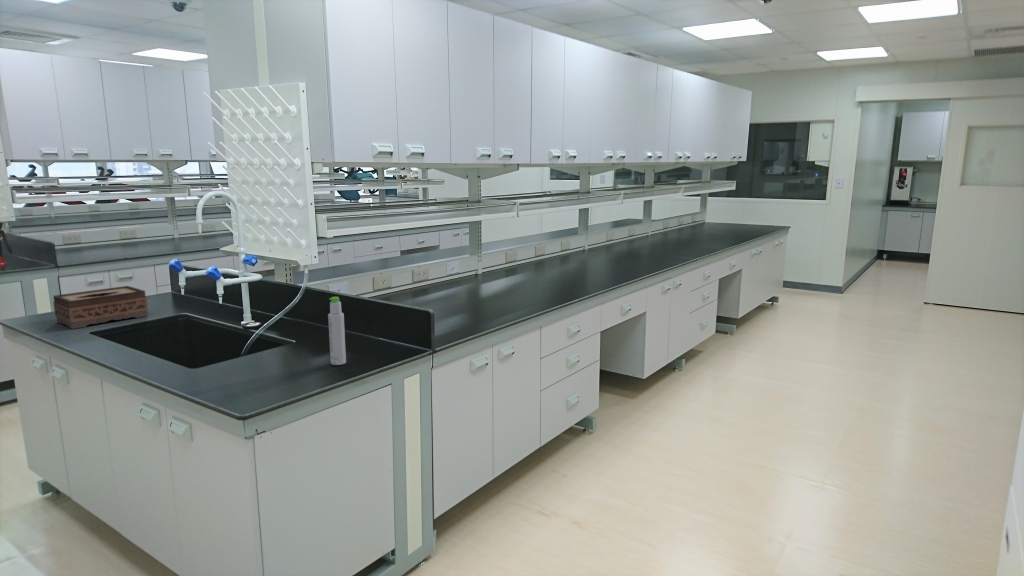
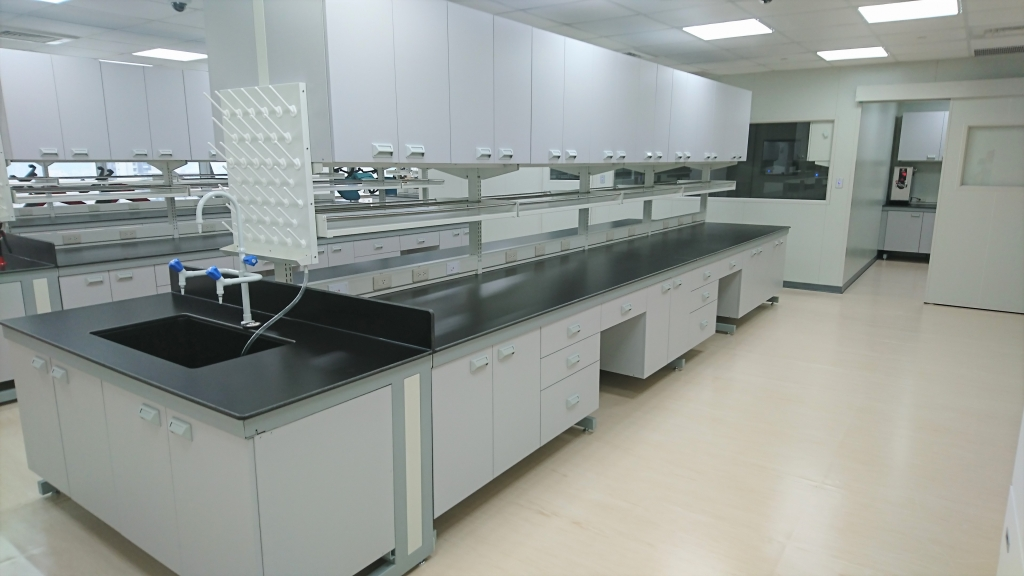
- tissue box (101, 306)
- bottle (336, 330)
